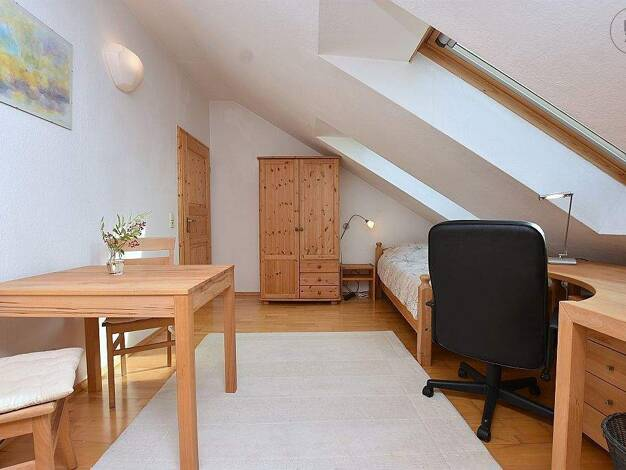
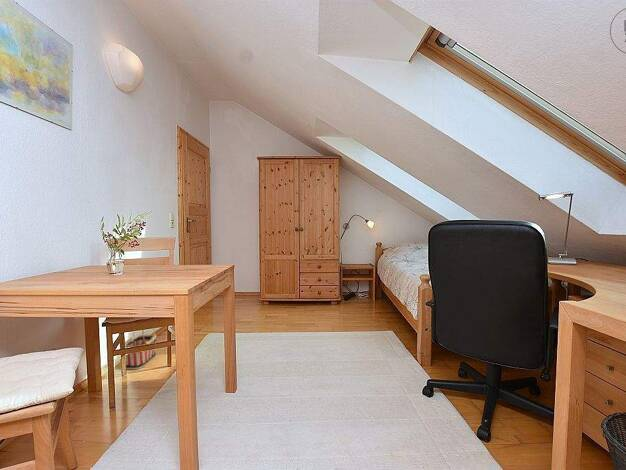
+ basket (139, 338)
